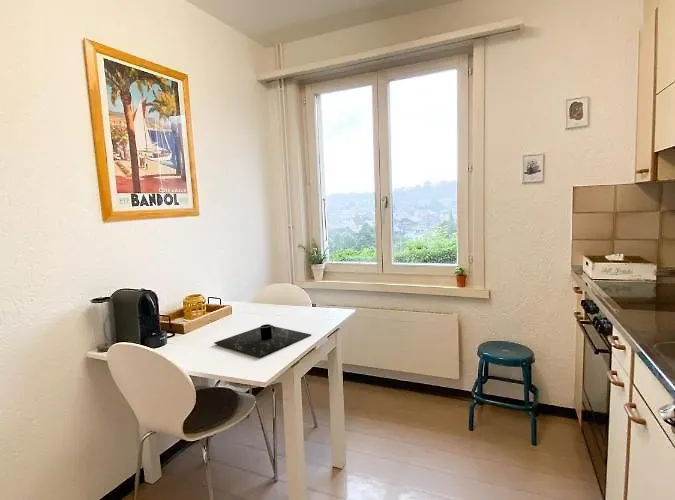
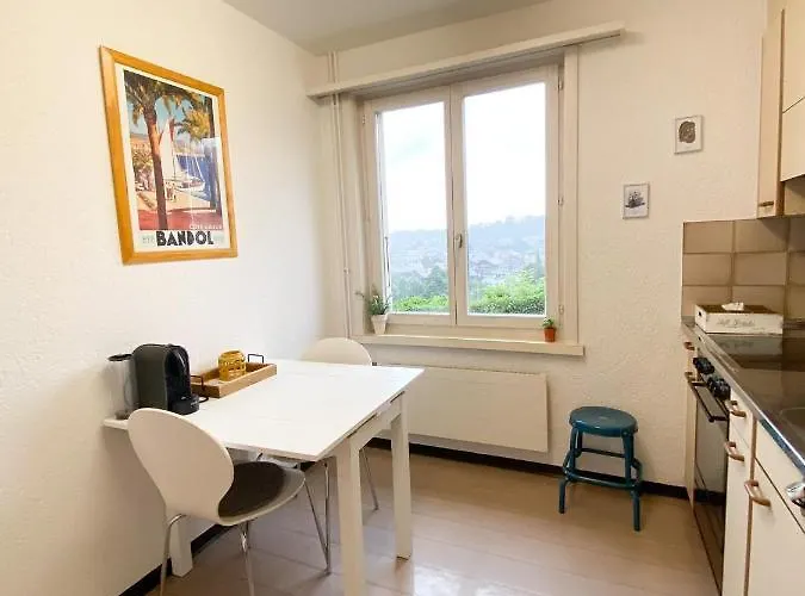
- placemat (263, 332)
